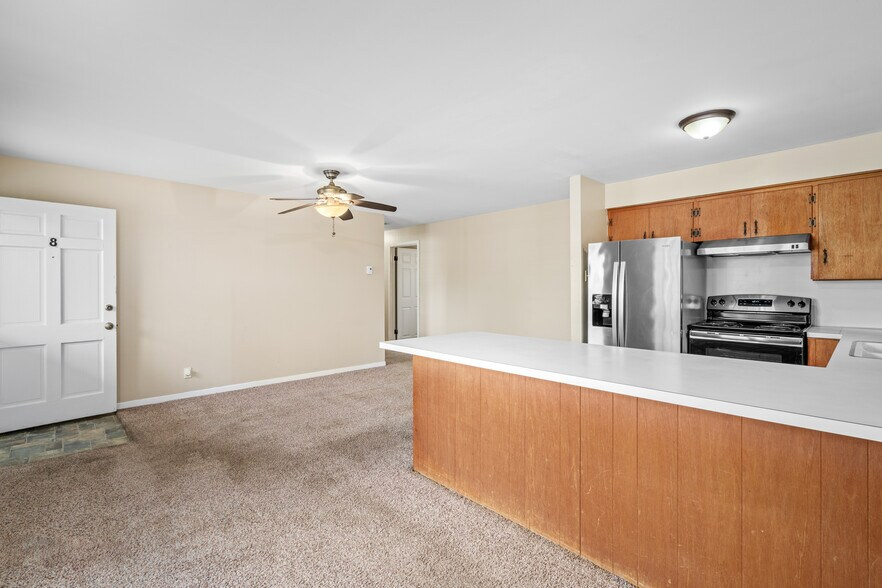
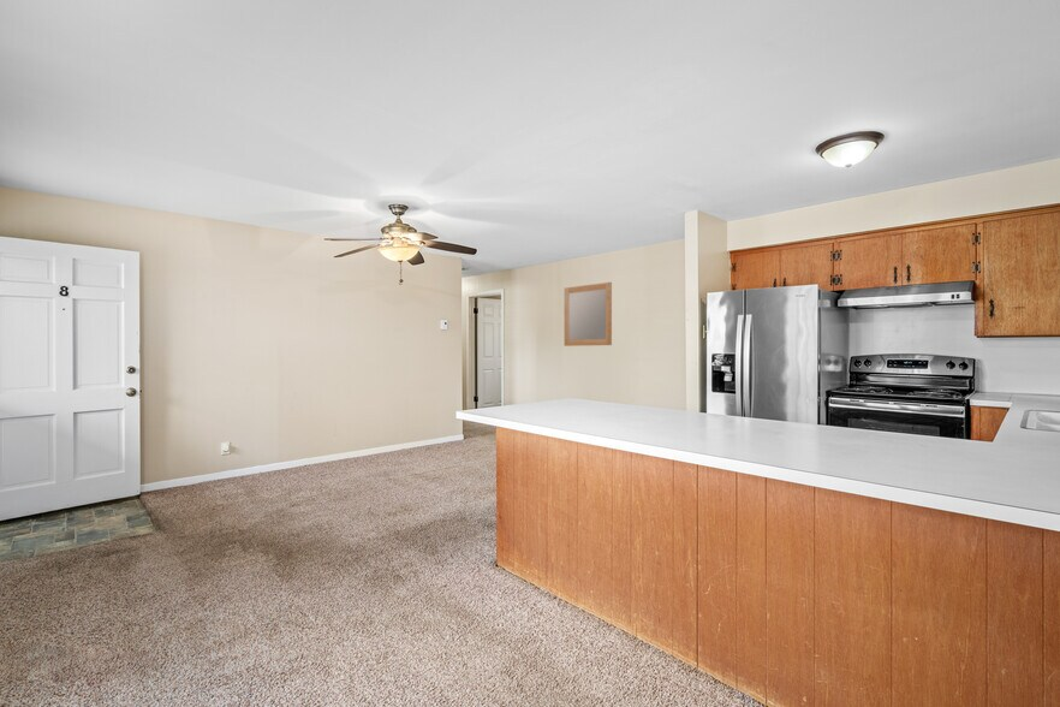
+ home mirror (586, 315)
